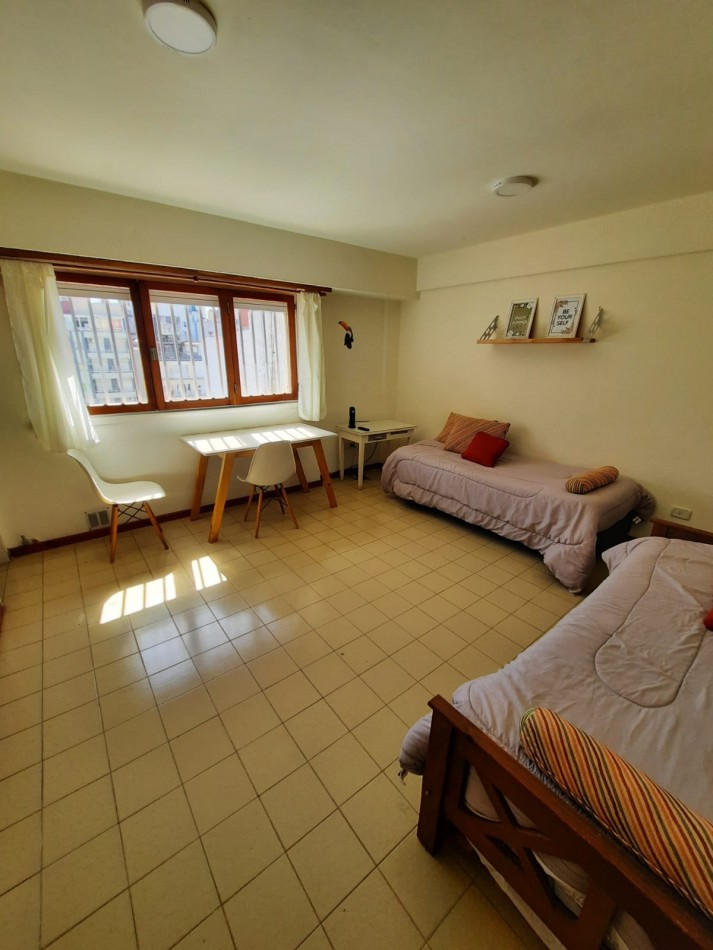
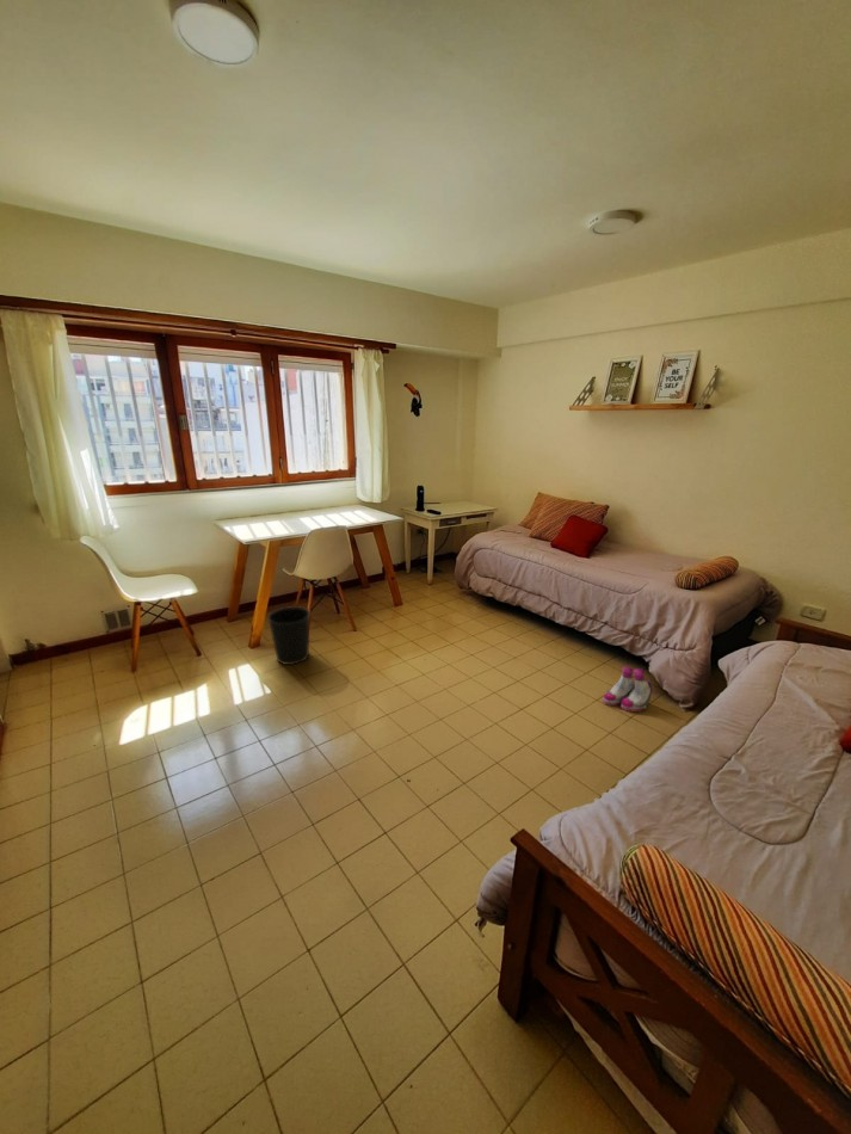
+ boots (629, 685)
+ wastebasket (290, 635)
